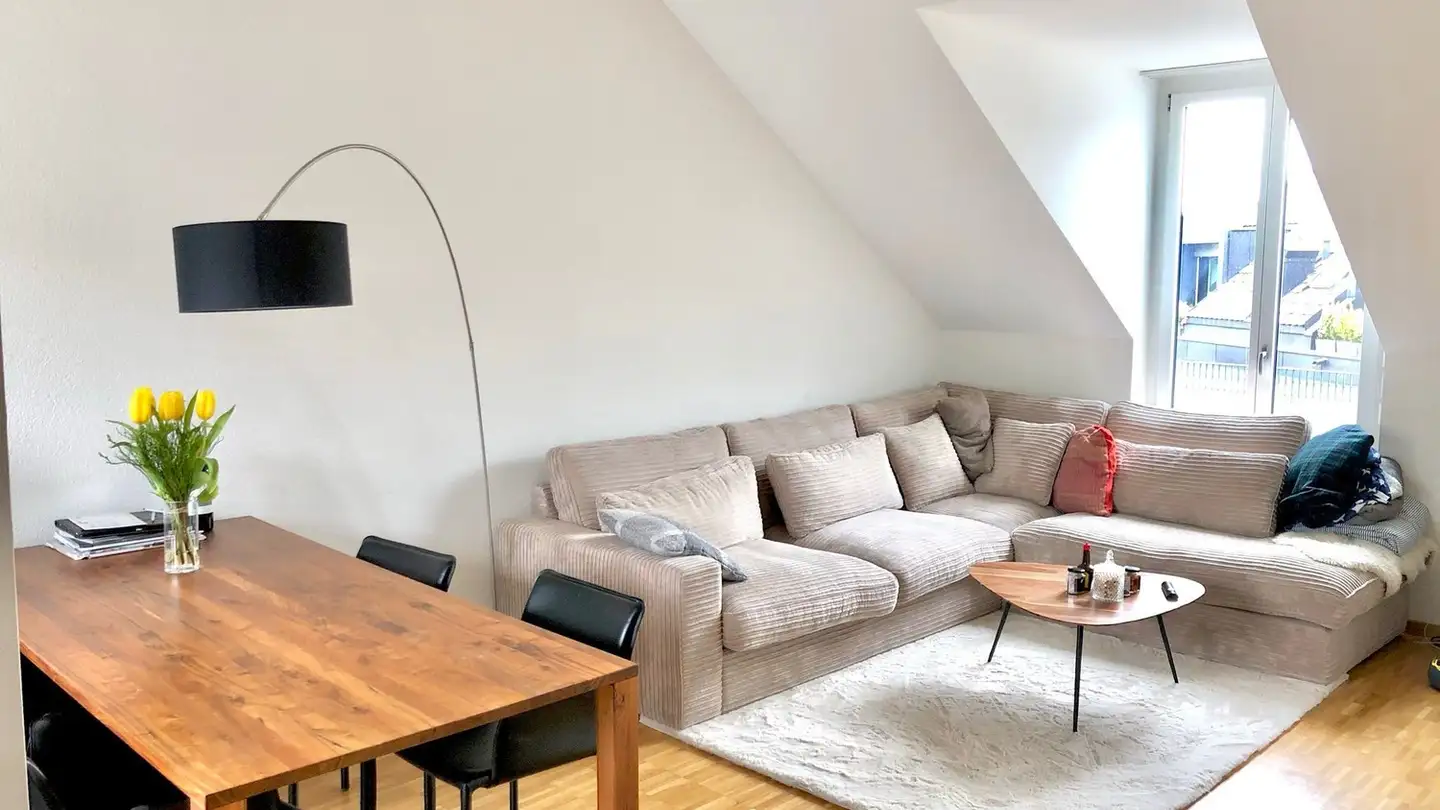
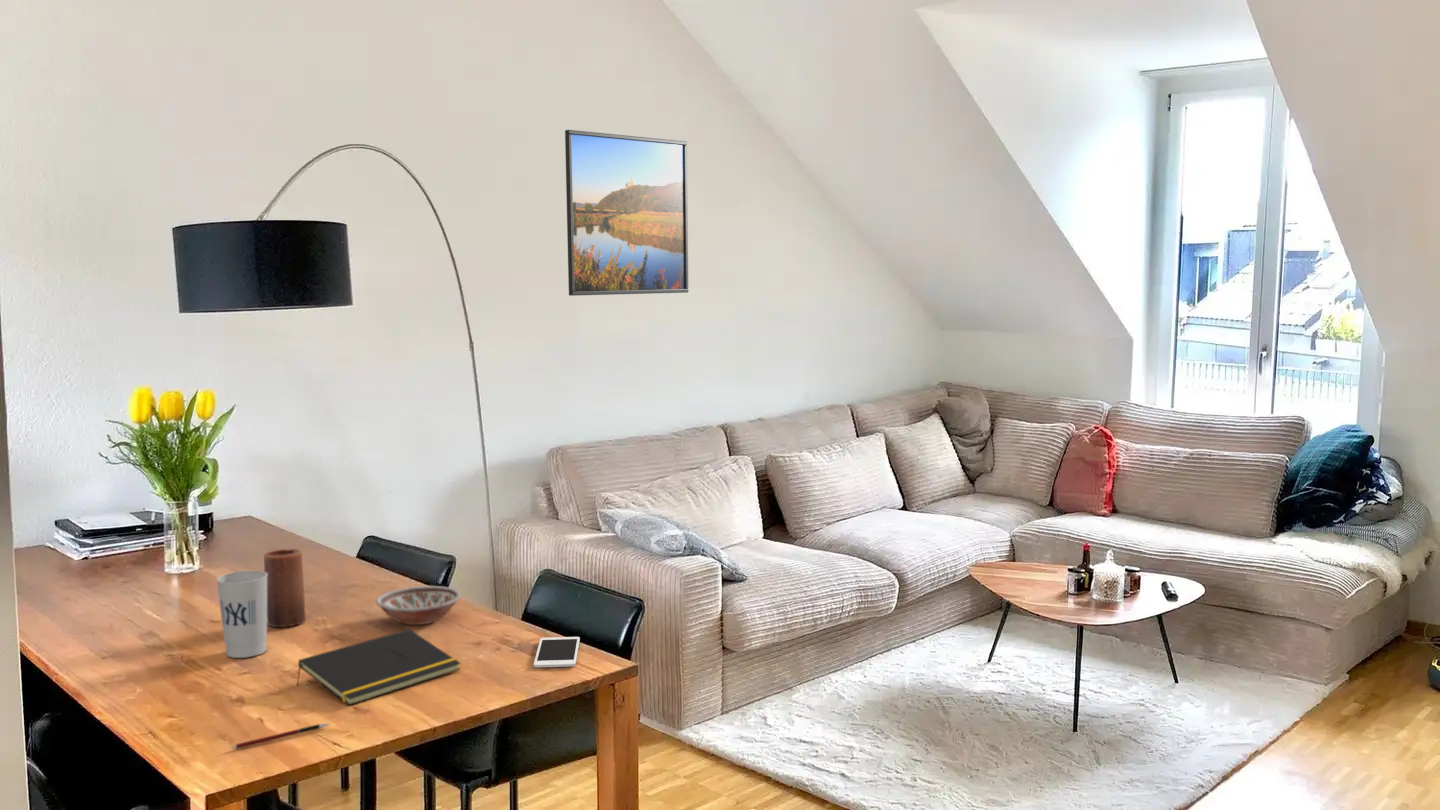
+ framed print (630, 215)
+ candle (284, 587)
+ cell phone (557, 651)
+ bowl (419, 608)
+ notepad (380, 664)
+ cup (244, 614)
+ pen (282, 735)
